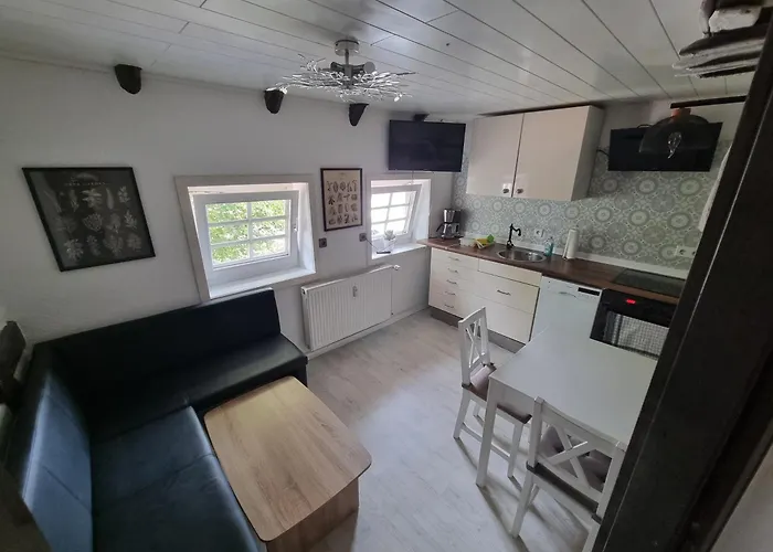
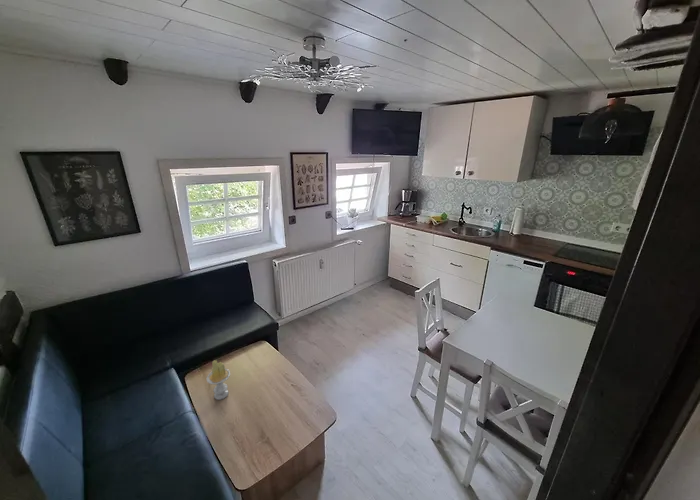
+ candle (218, 377)
